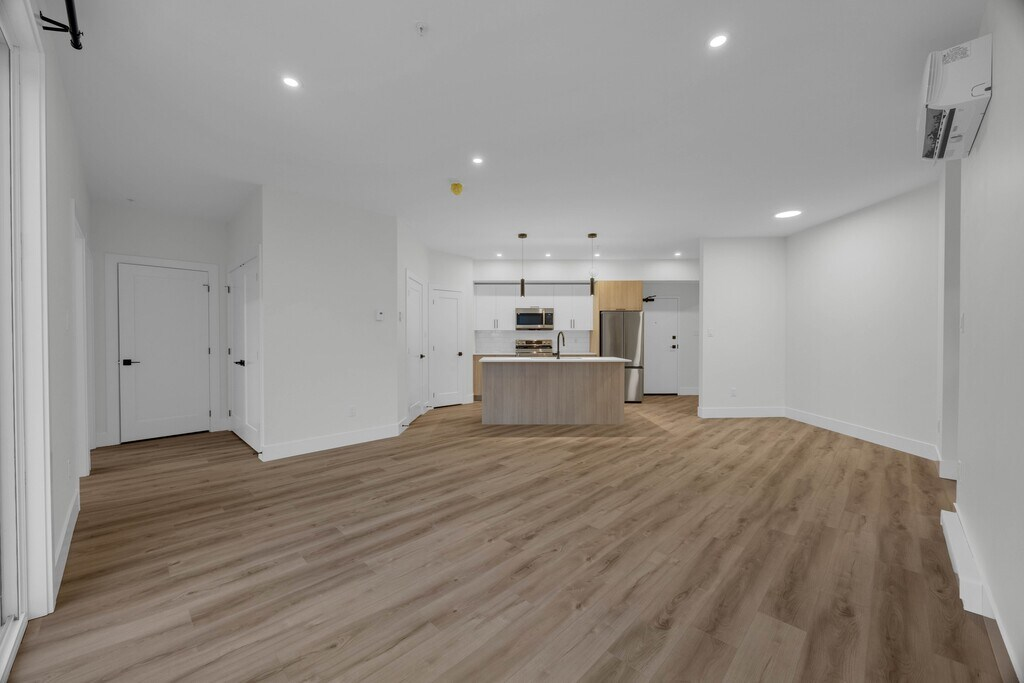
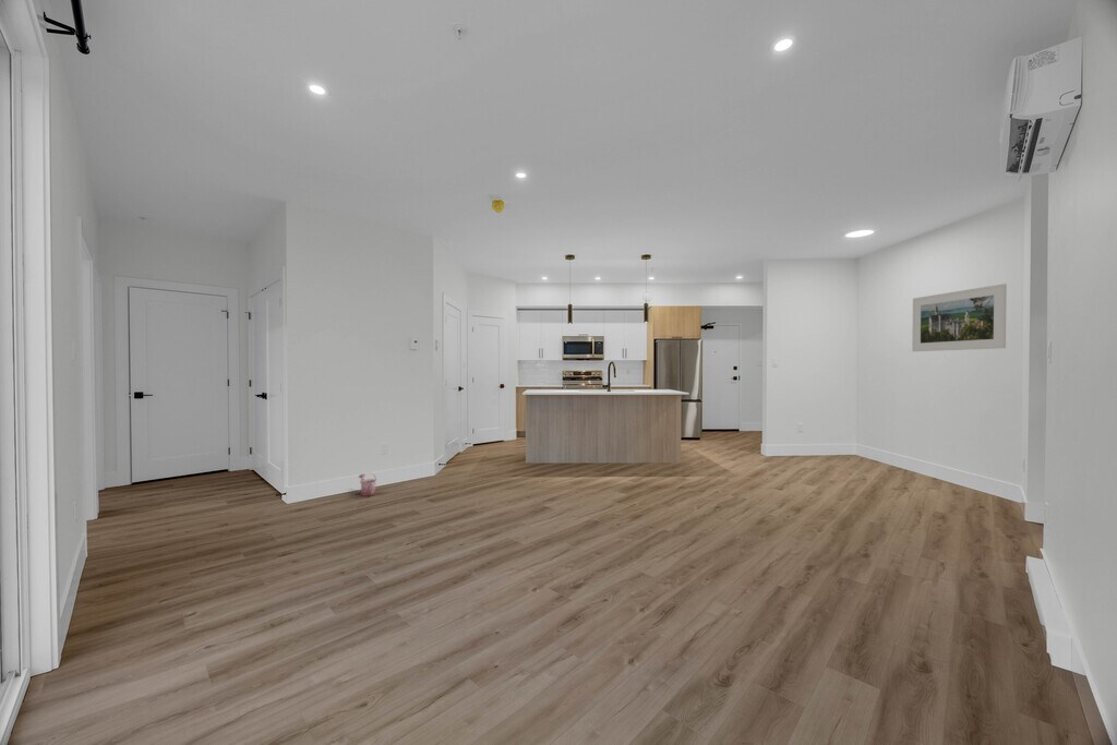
+ watering can (367, 482)
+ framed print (954, 321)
